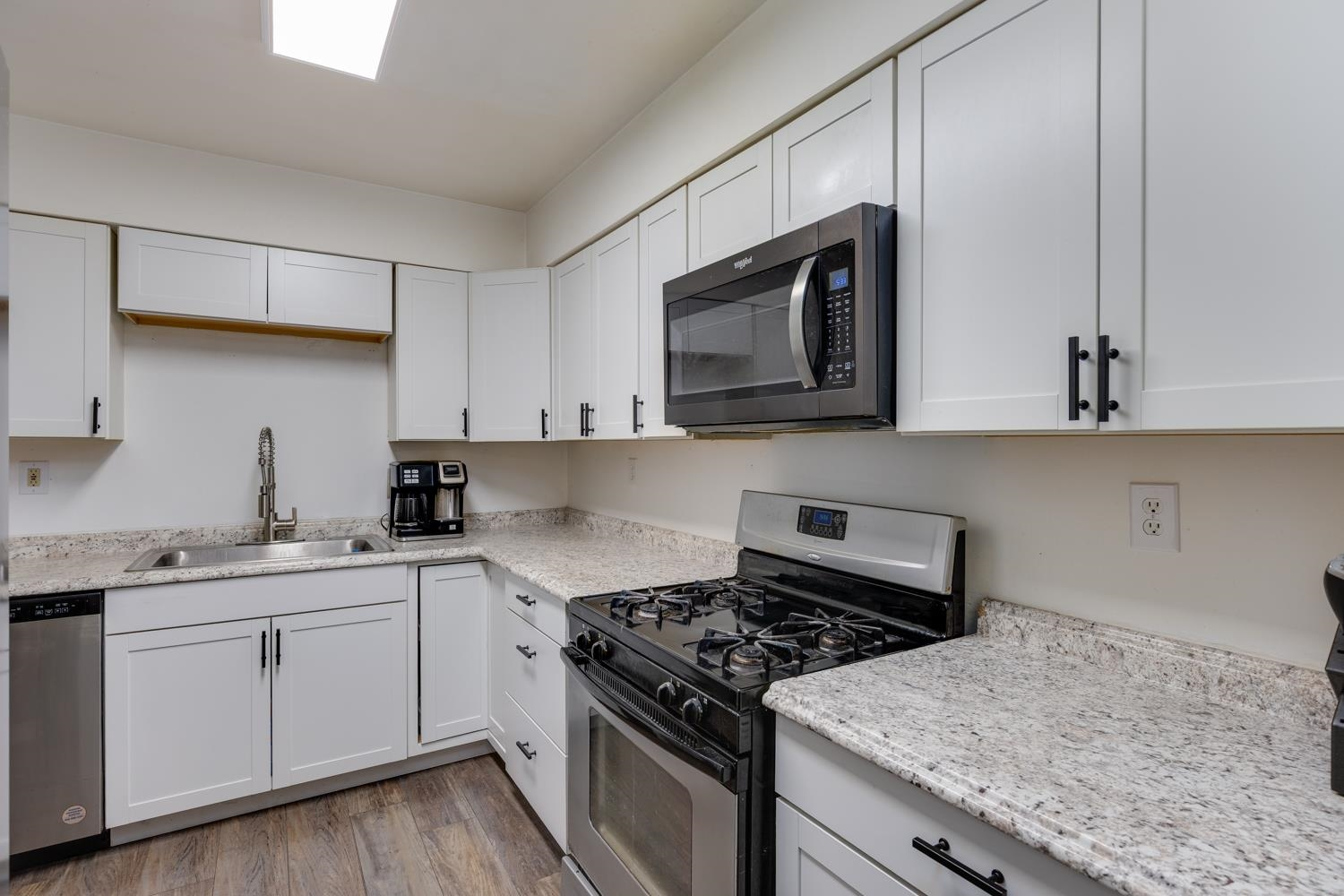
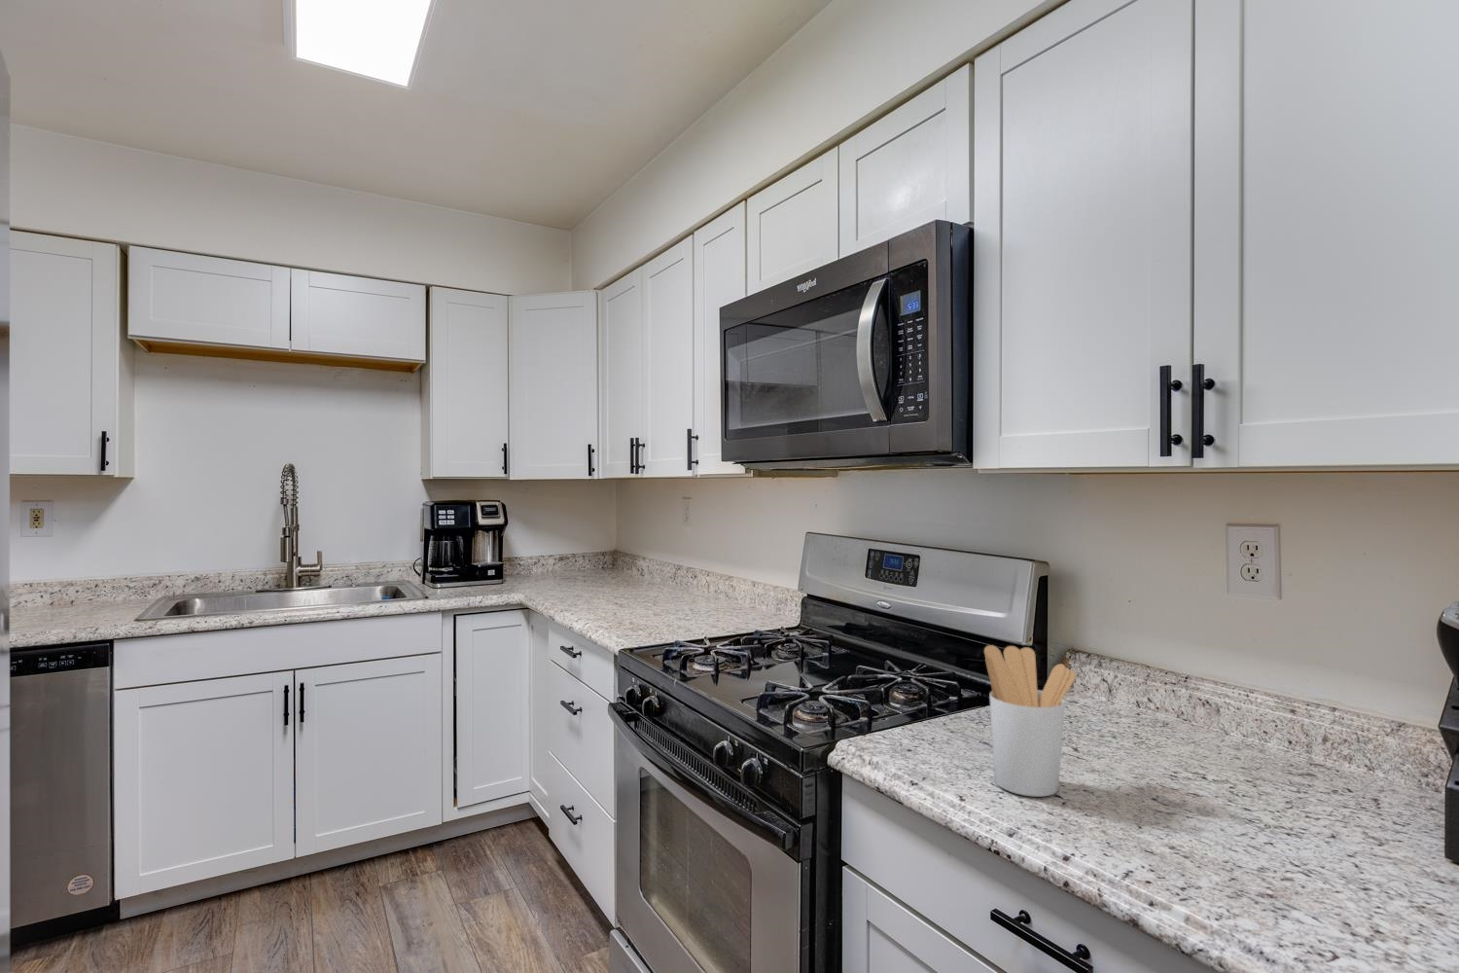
+ utensil holder (1019, 713)
